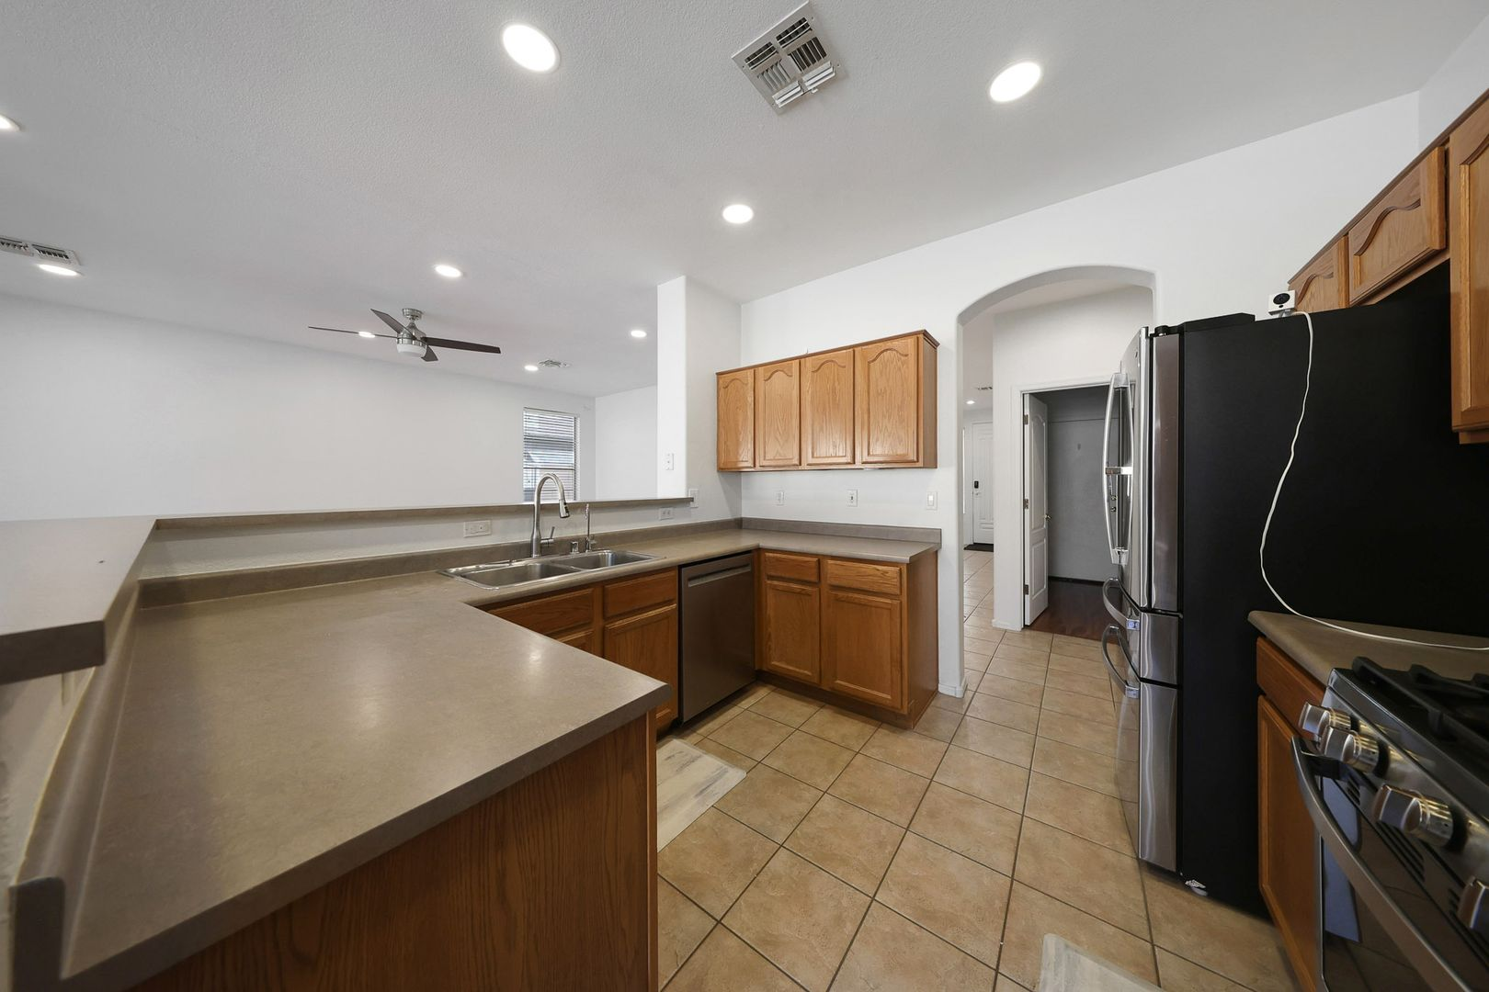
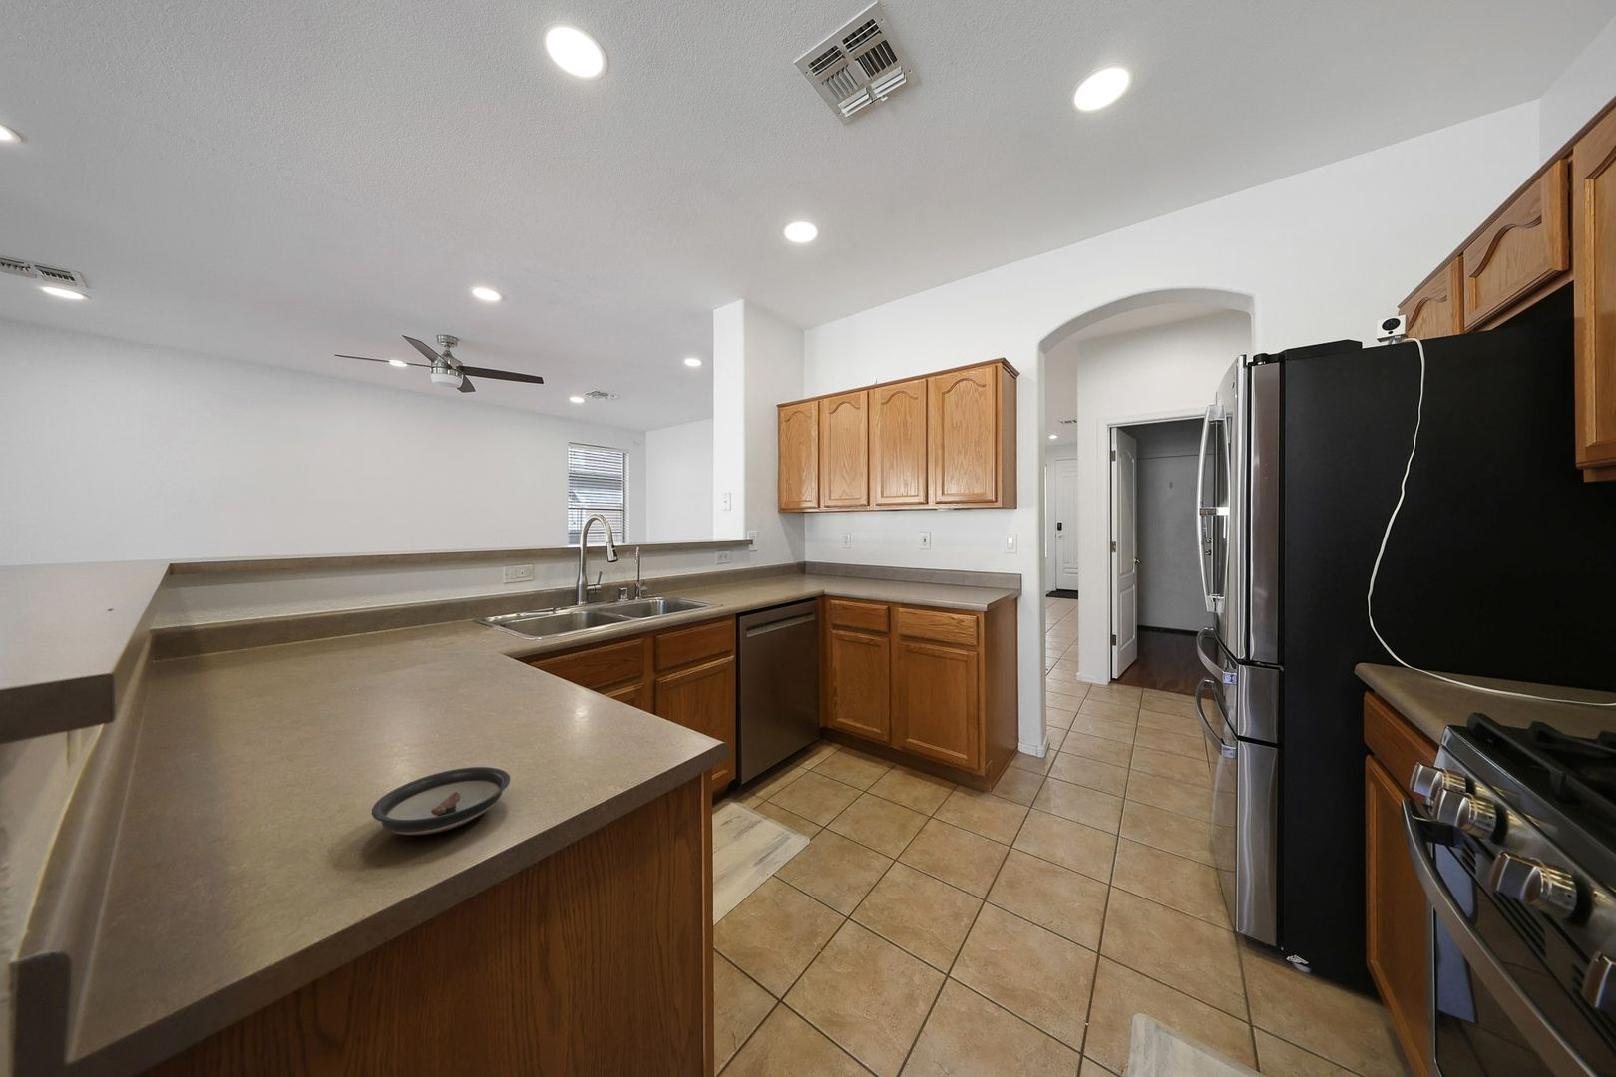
+ saucer (445, 804)
